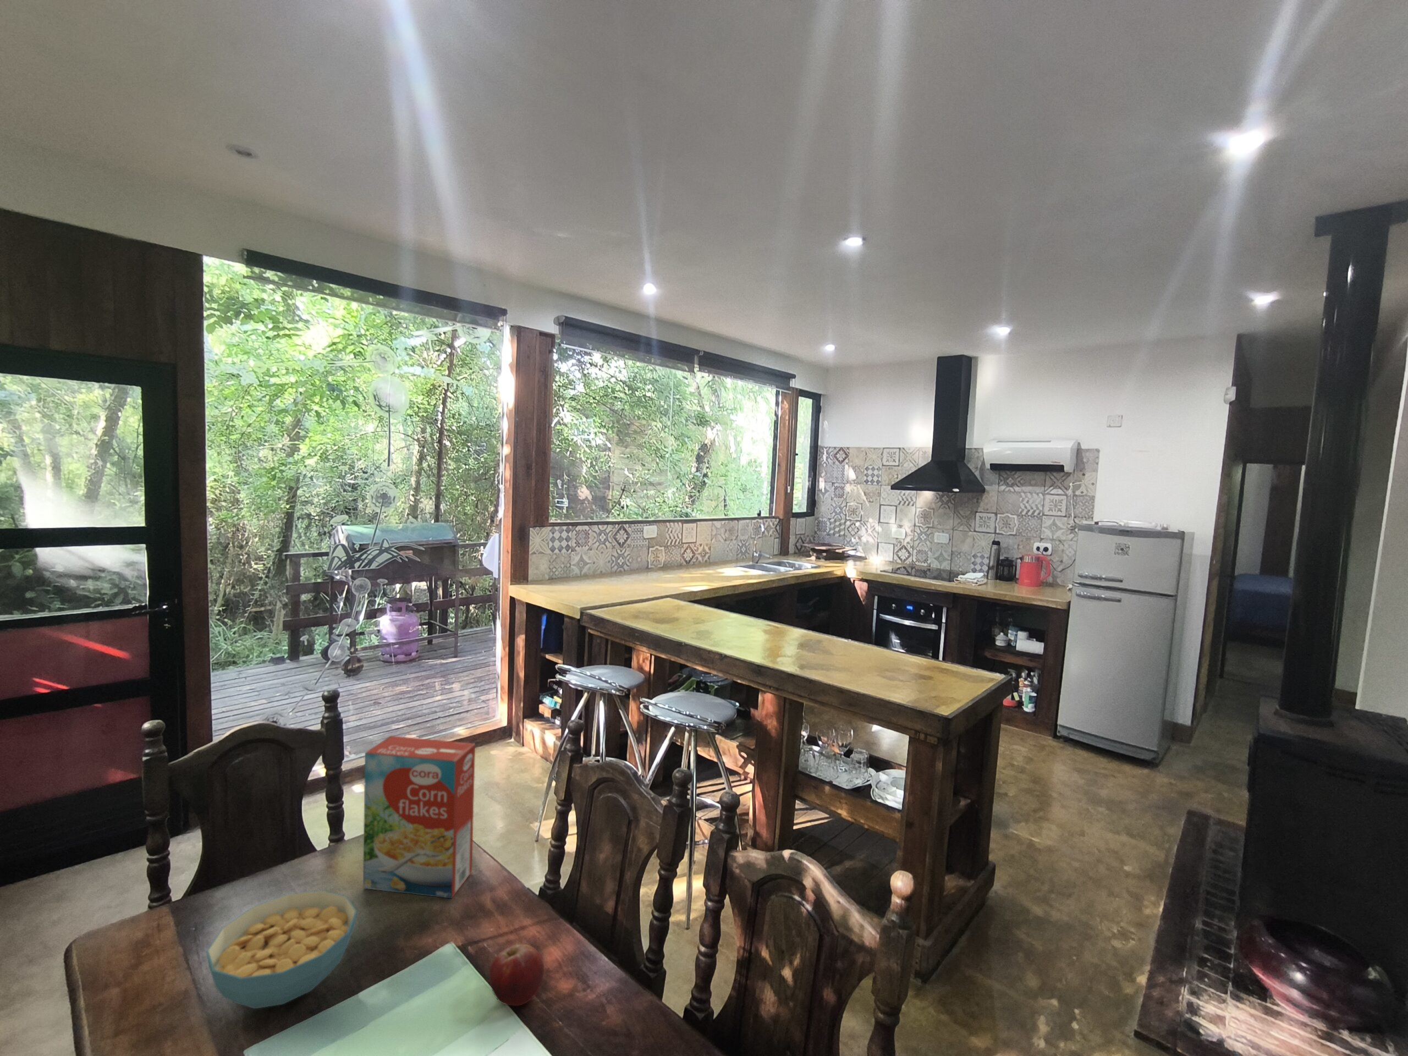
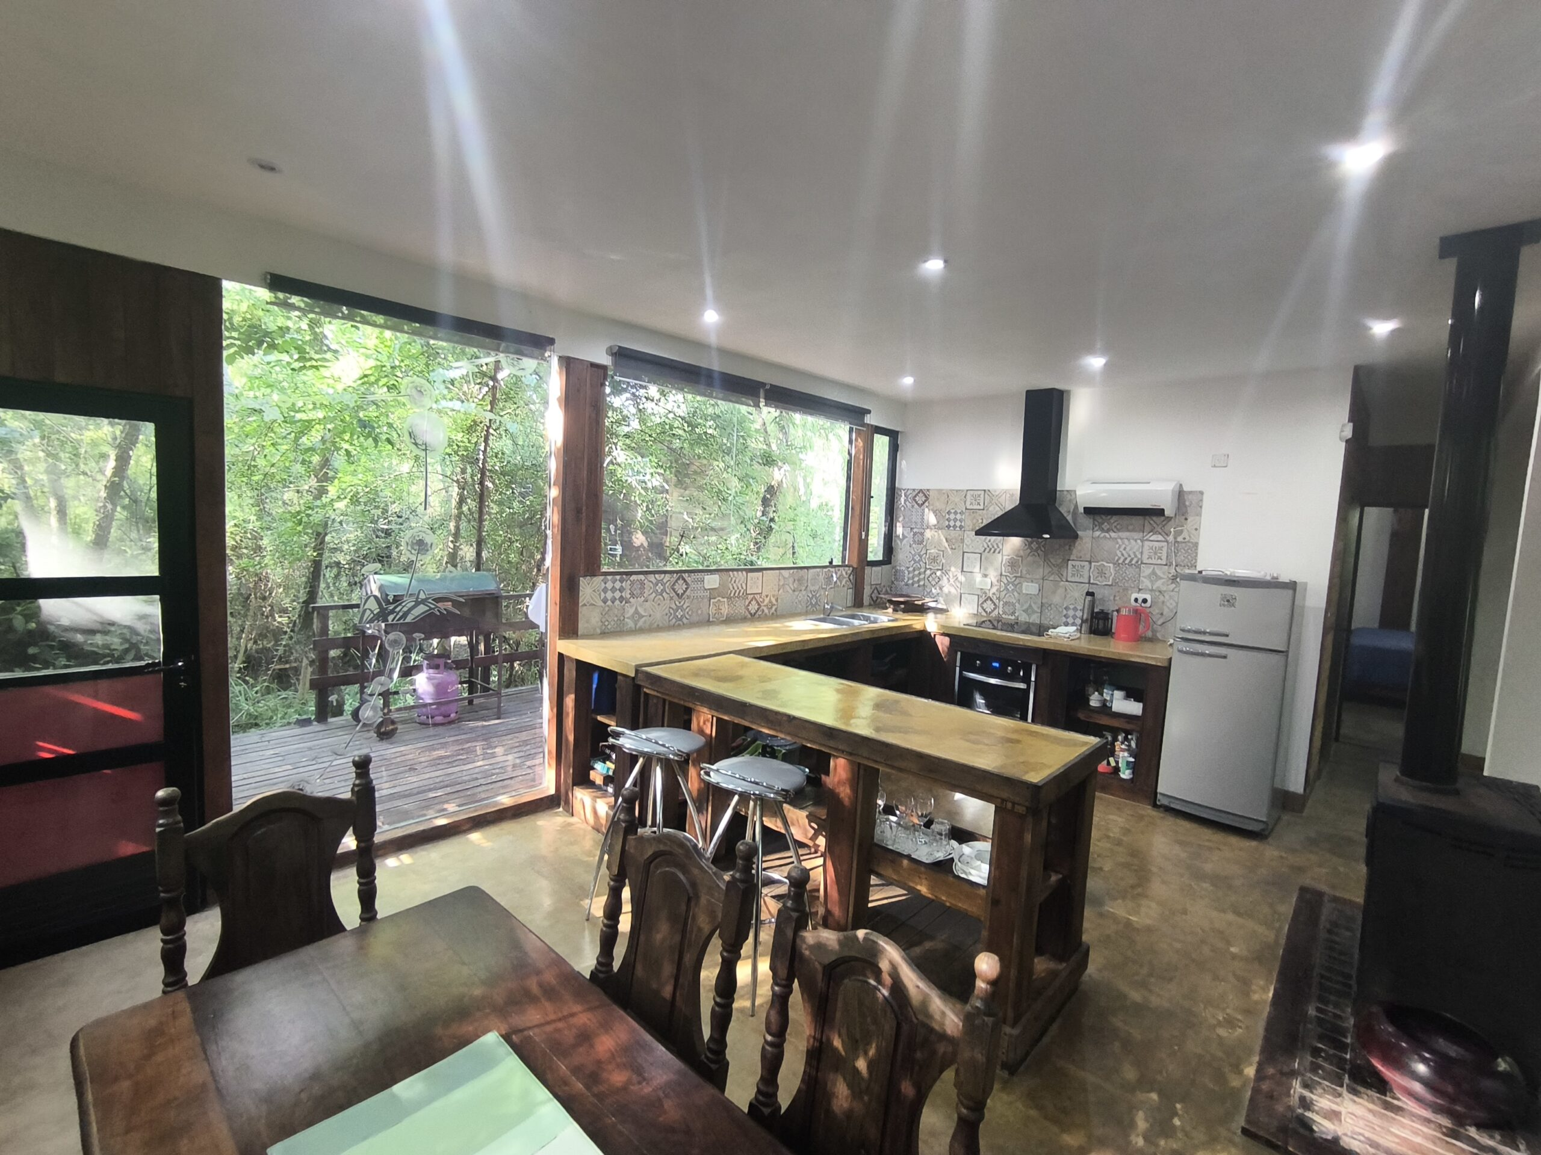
- cereal bowl (285, 958)
- cereal box (420, 814)
- fruit (517, 973)
